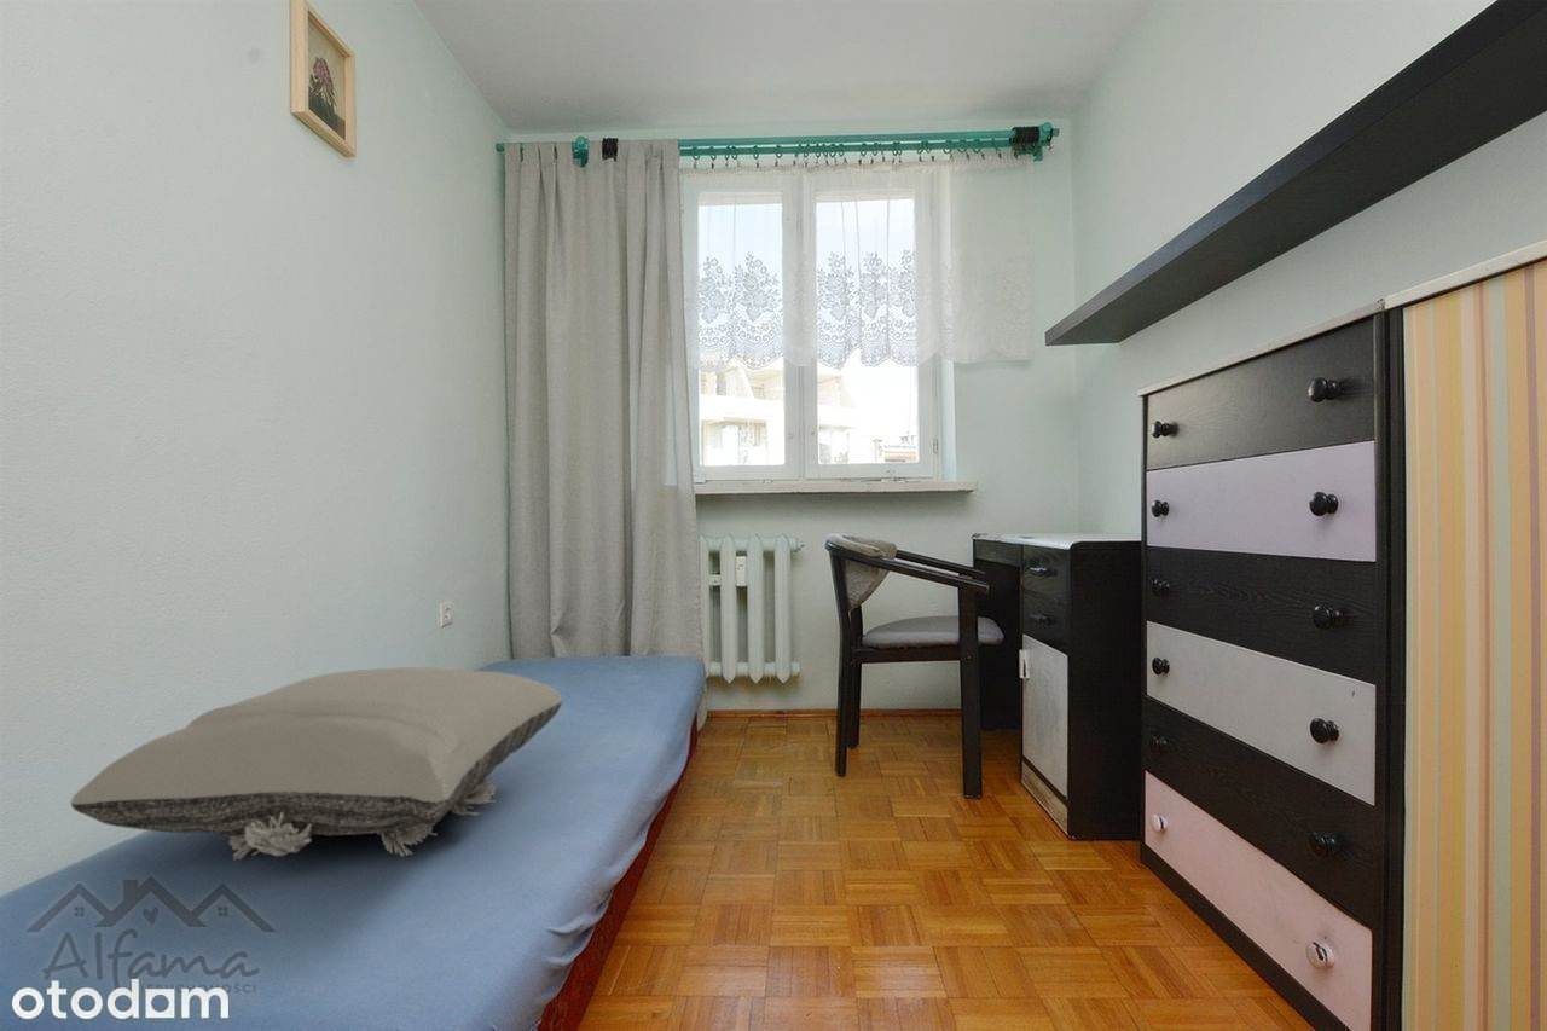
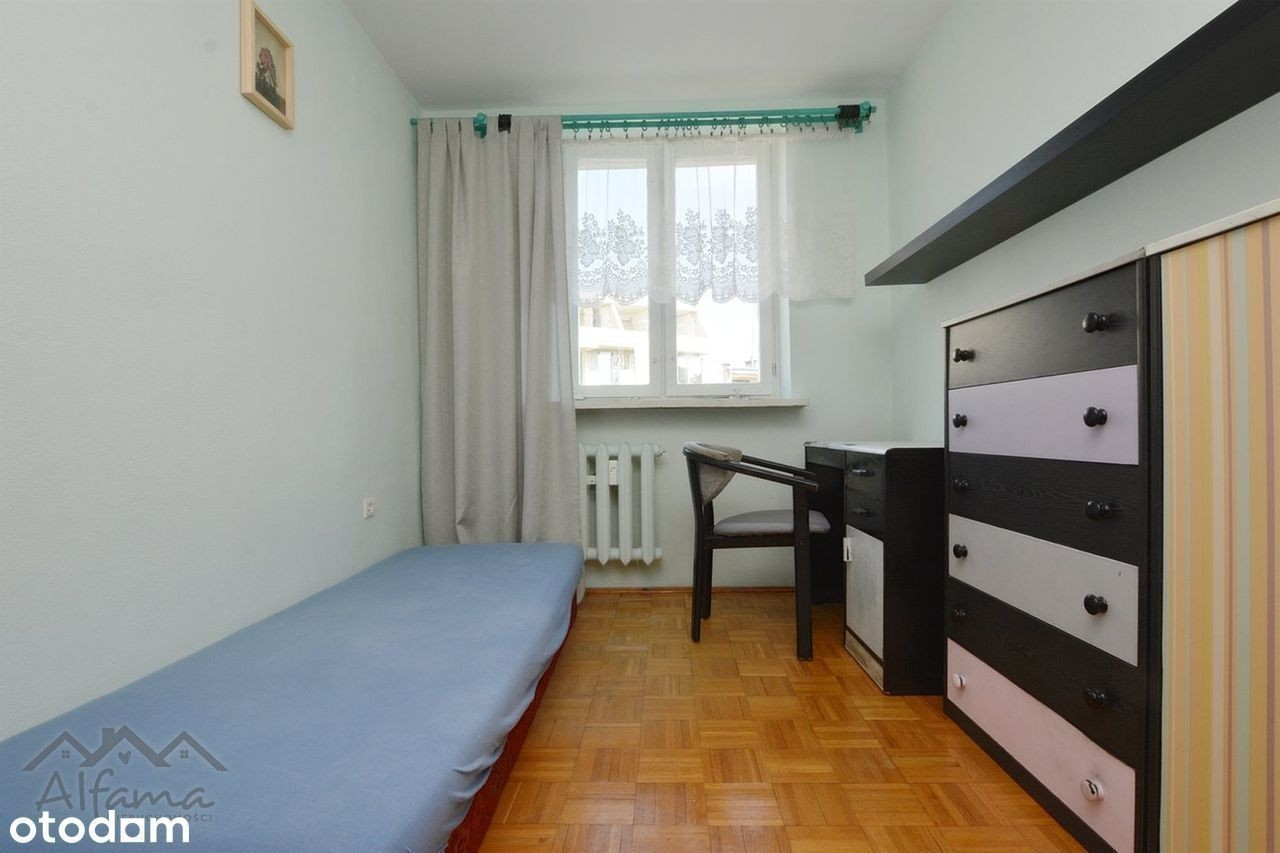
- pillow (369, 746)
